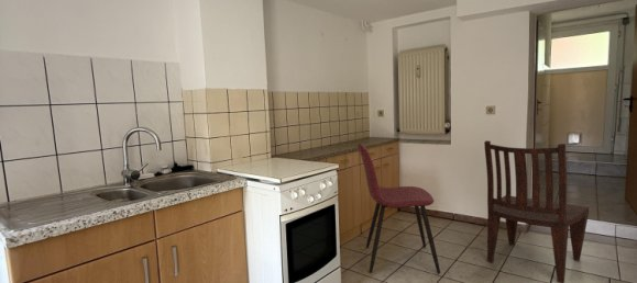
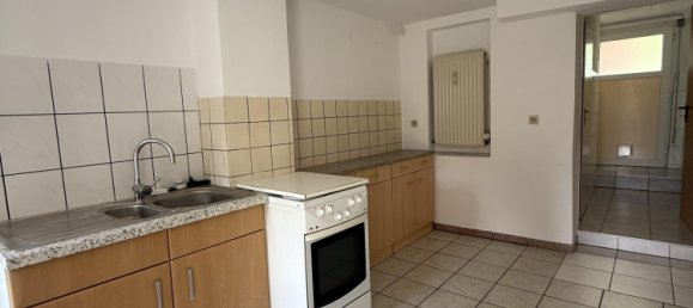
- dining chair (534, 201)
- dining chair (395, 201)
